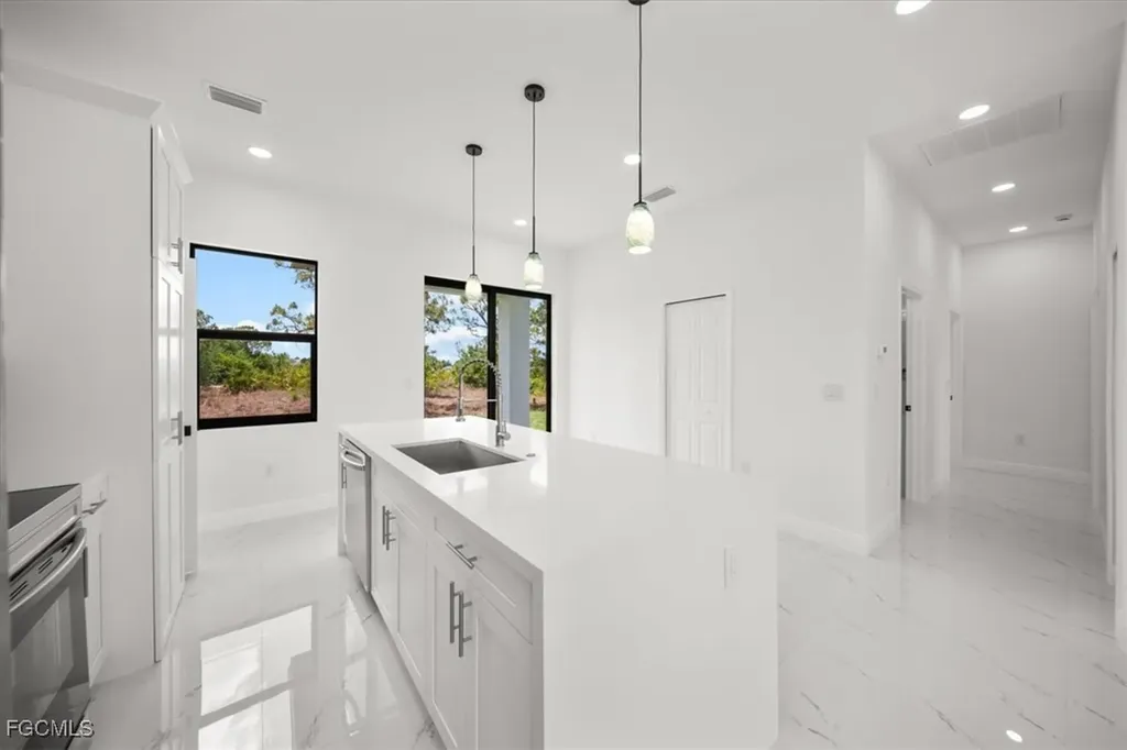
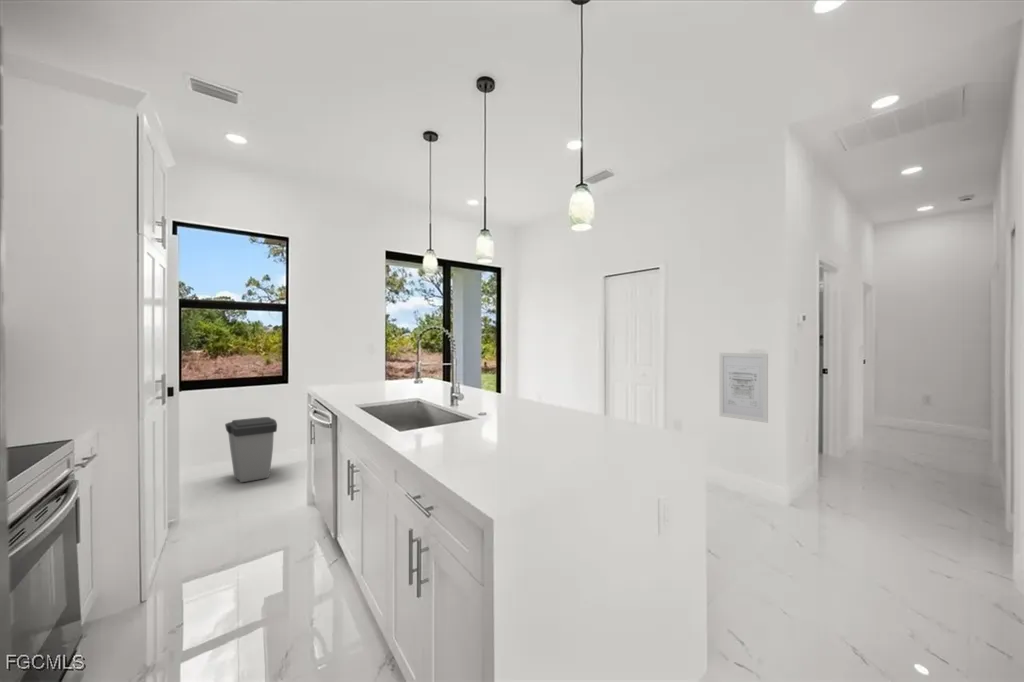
+ trash can (251, 448)
+ wall art (742, 386)
